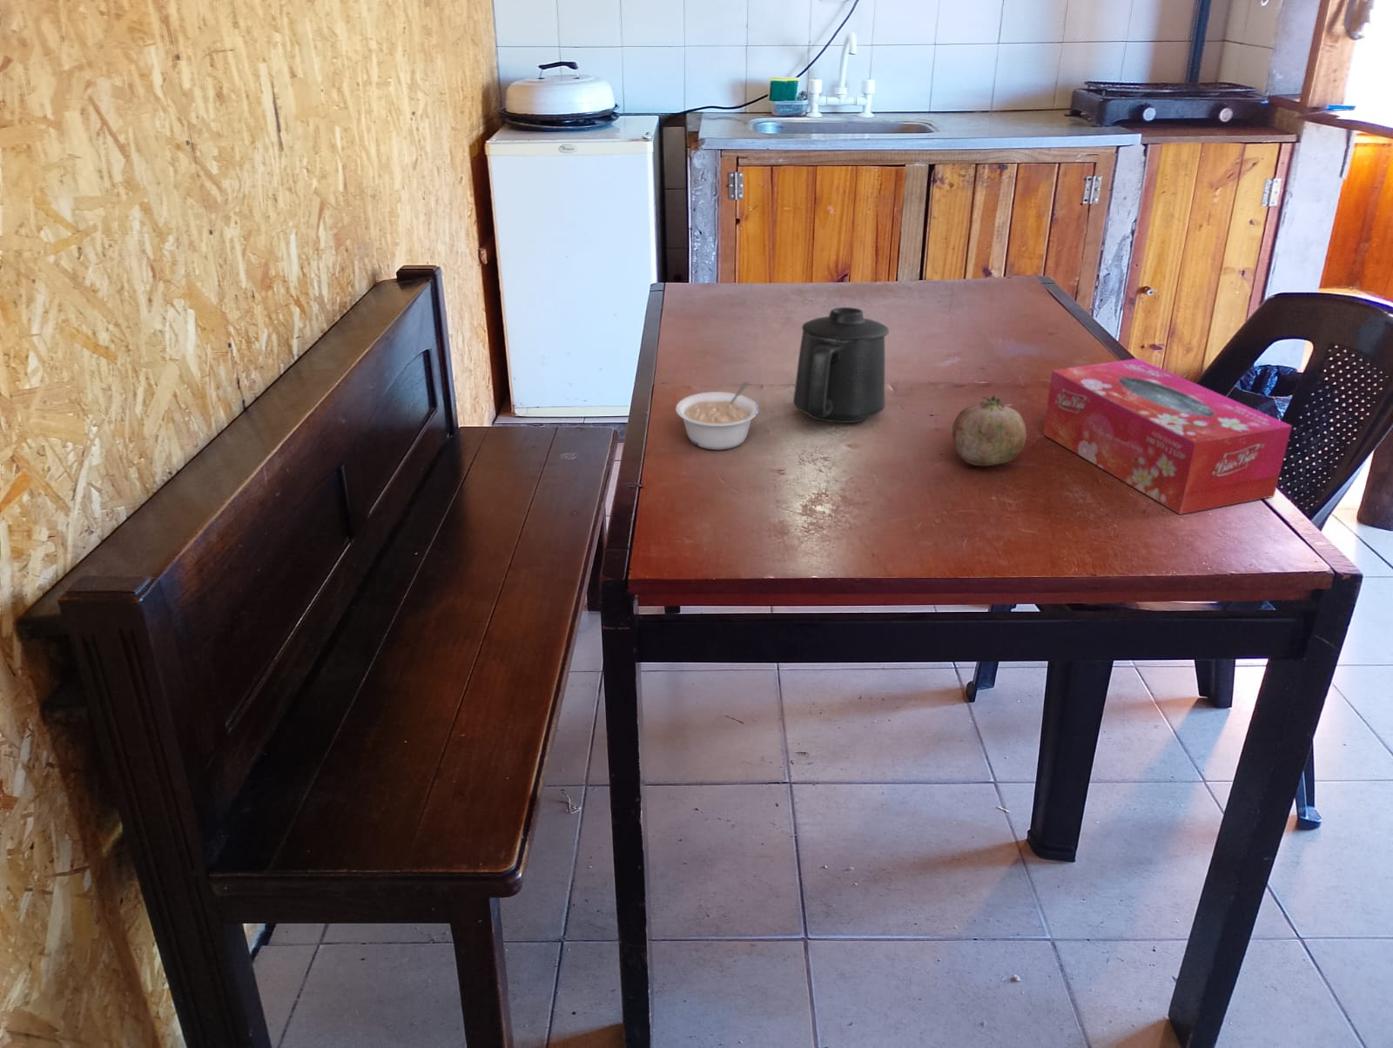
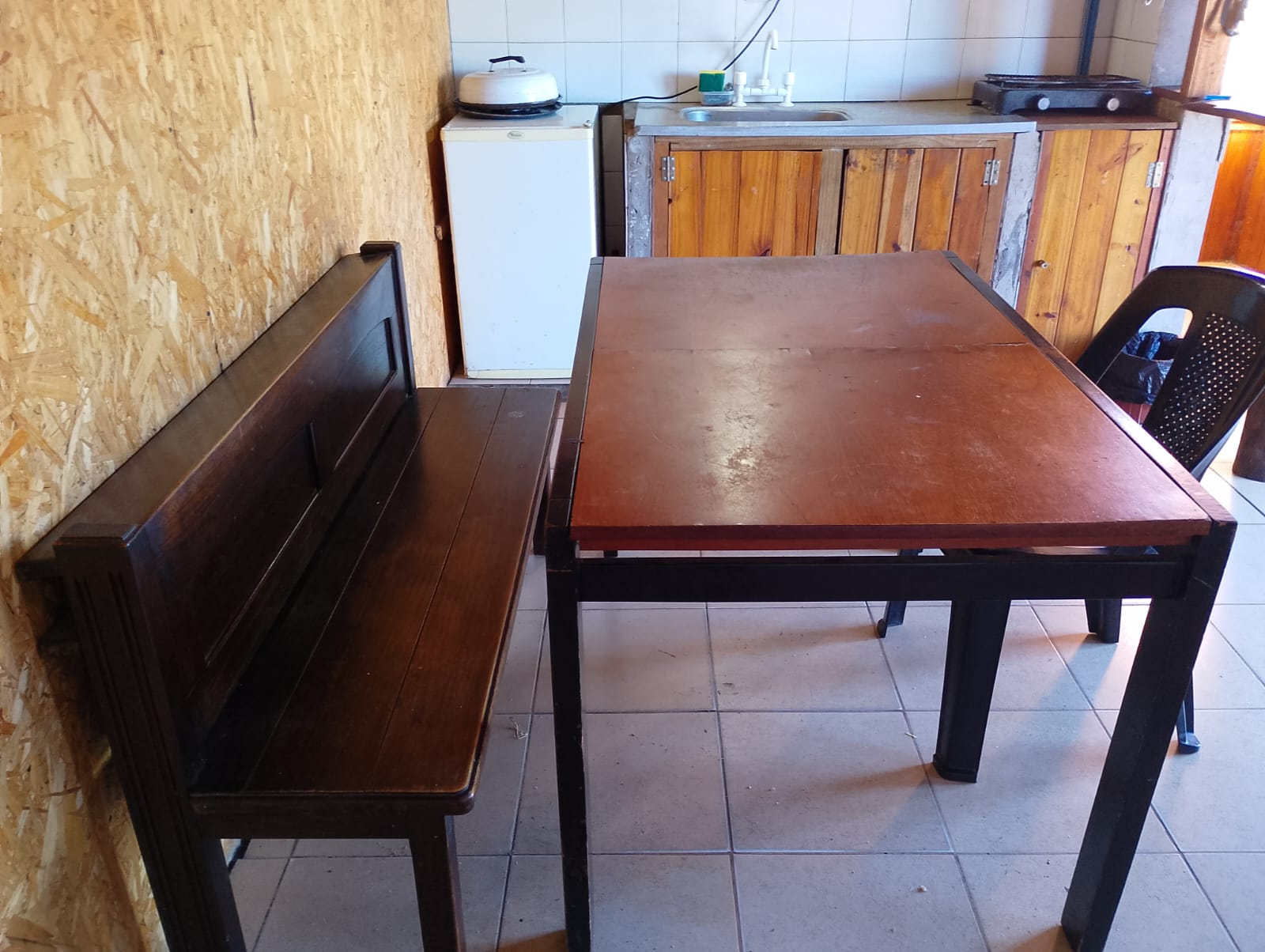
- mug (842, 368)
- fruit (989, 430)
- tissue box (1157, 430)
- legume (717, 418)
